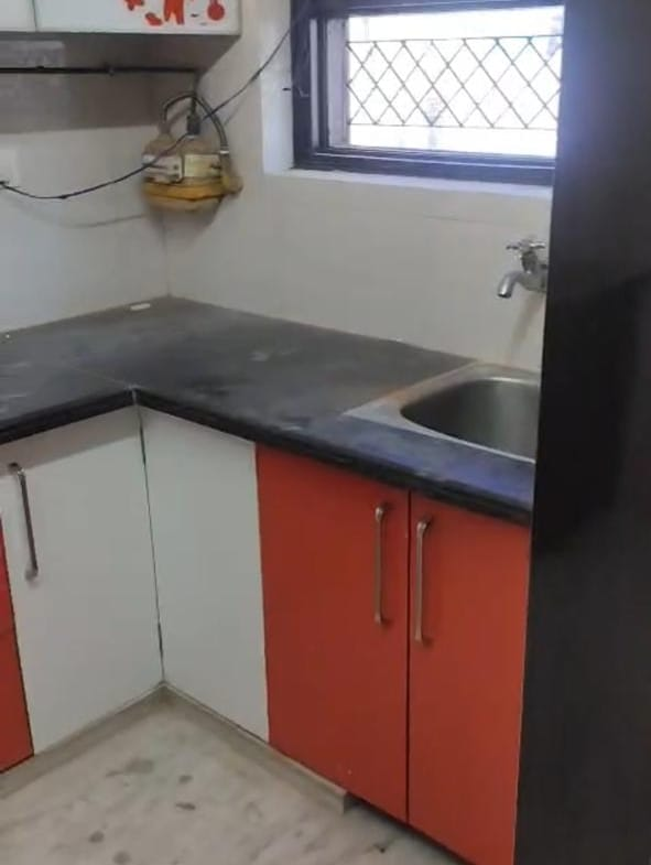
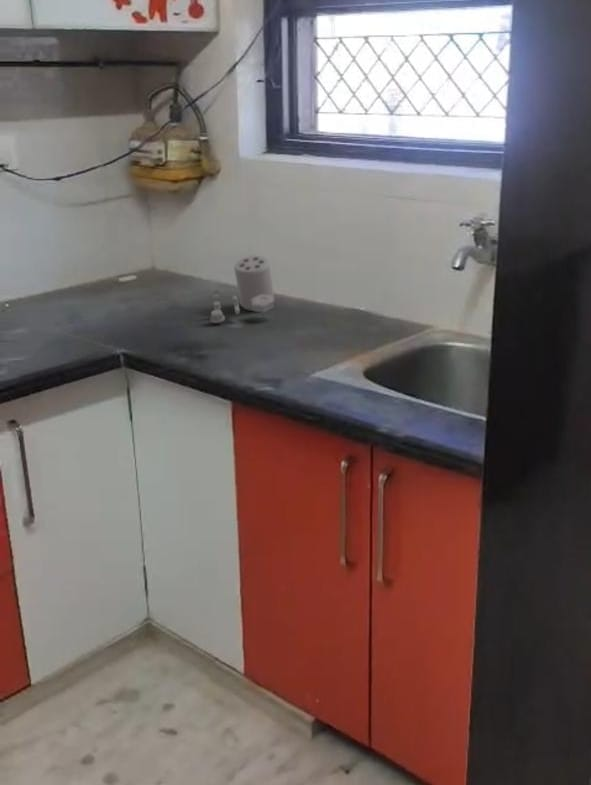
+ utensil holder (242, 286)
